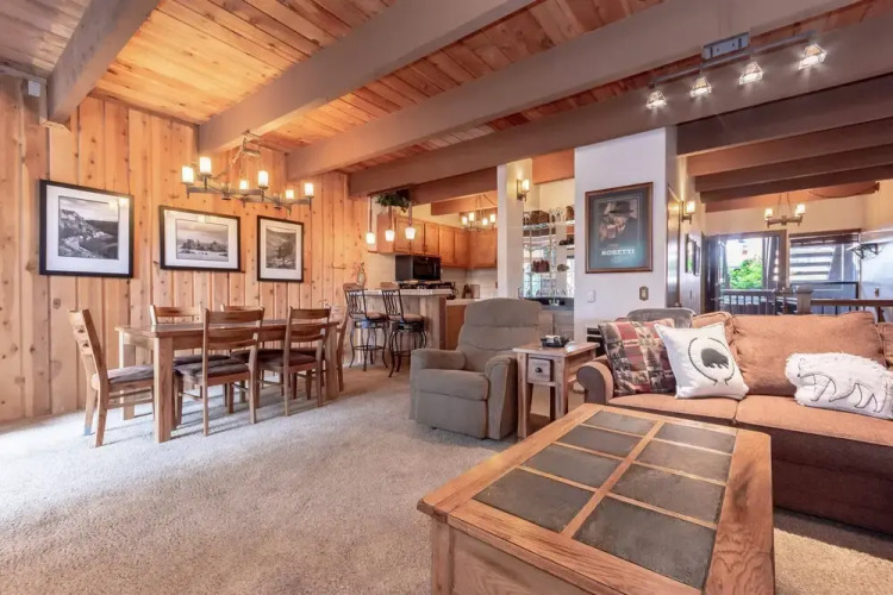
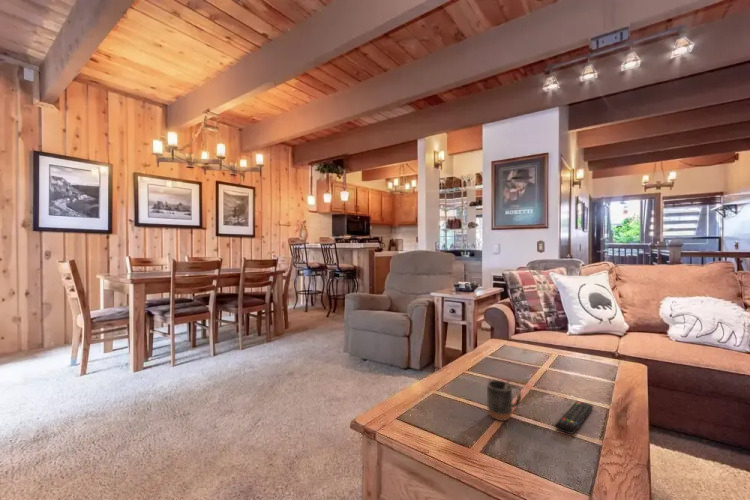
+ remote control (575, 416)
+ mug (504, 398)
